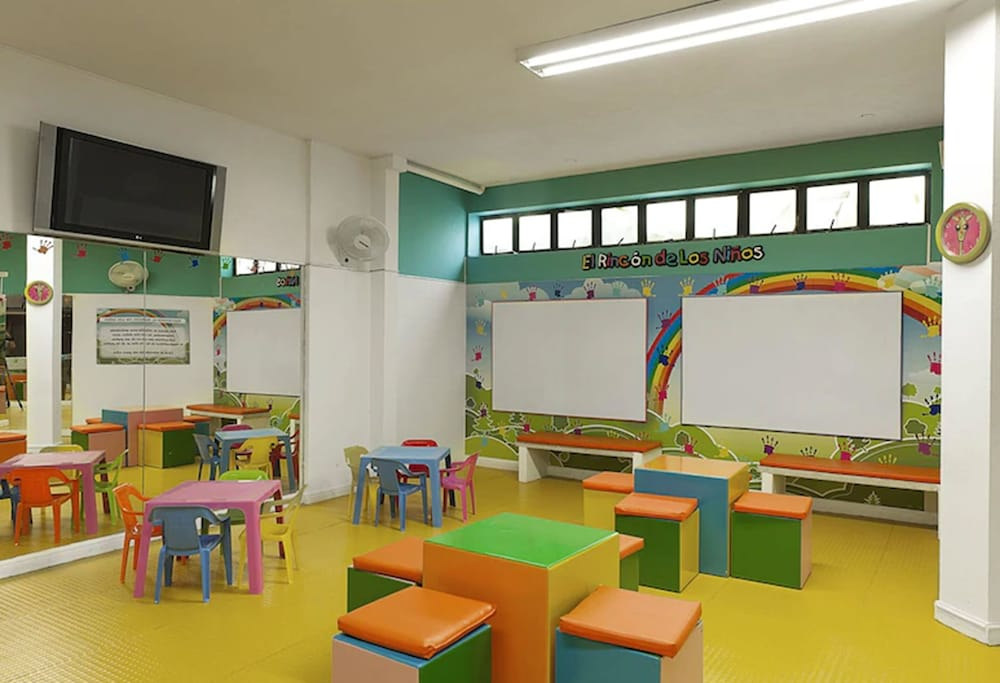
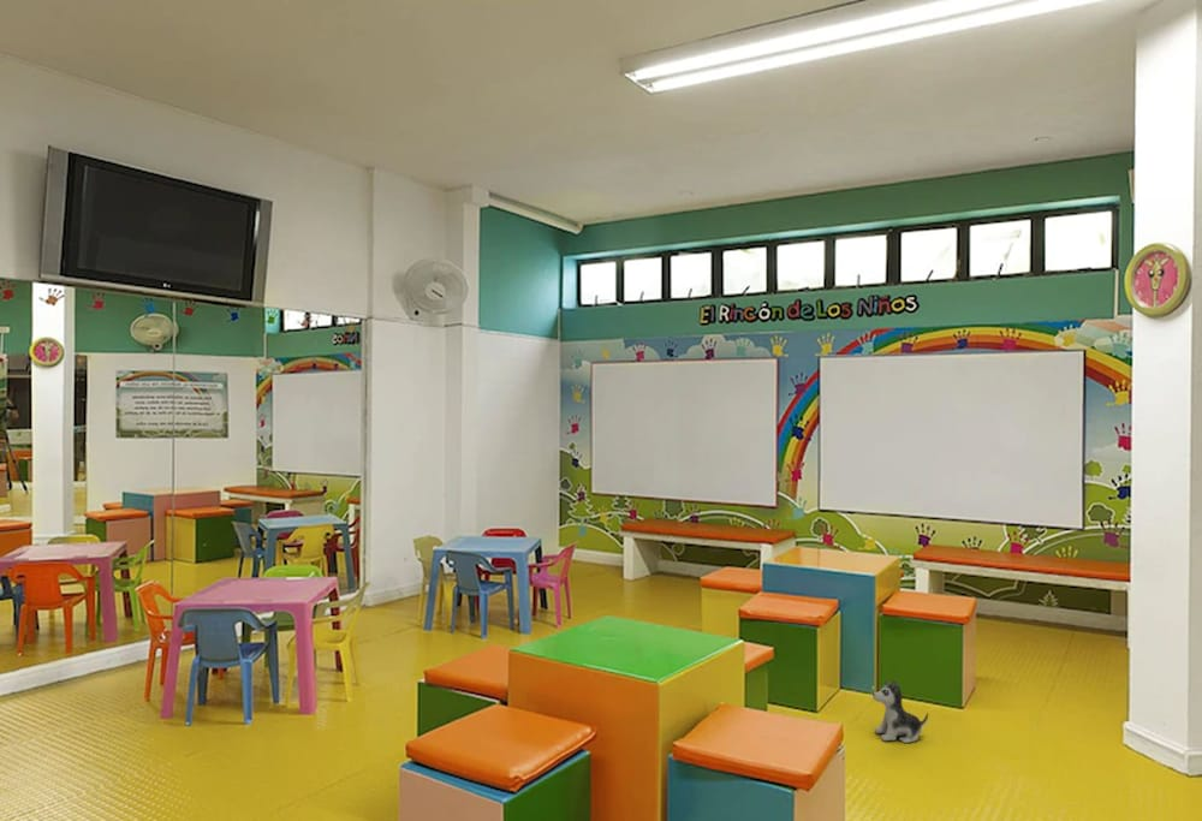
+ plush toy (900, 707)
